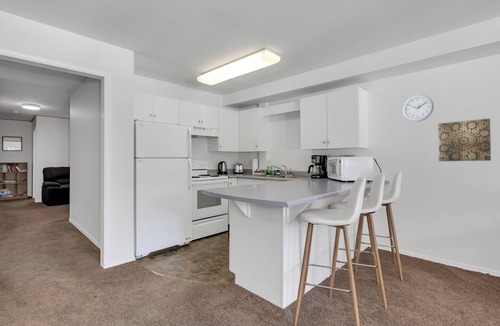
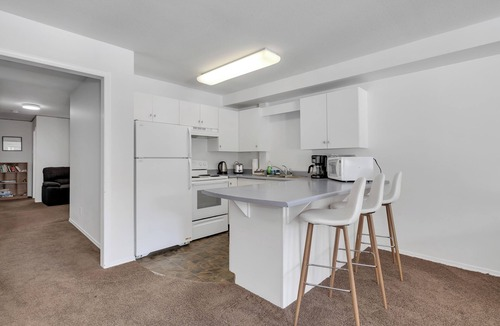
- wall art (463, 141)
- wall clock (417, 108)
